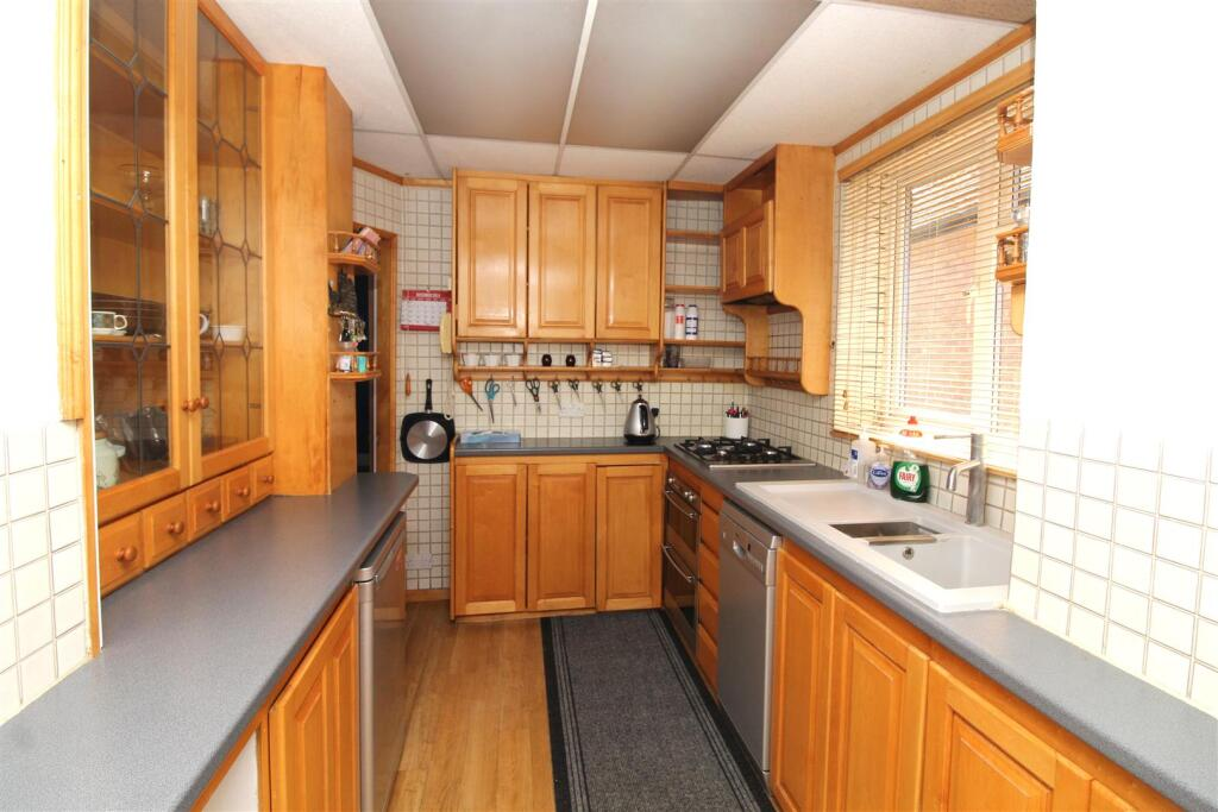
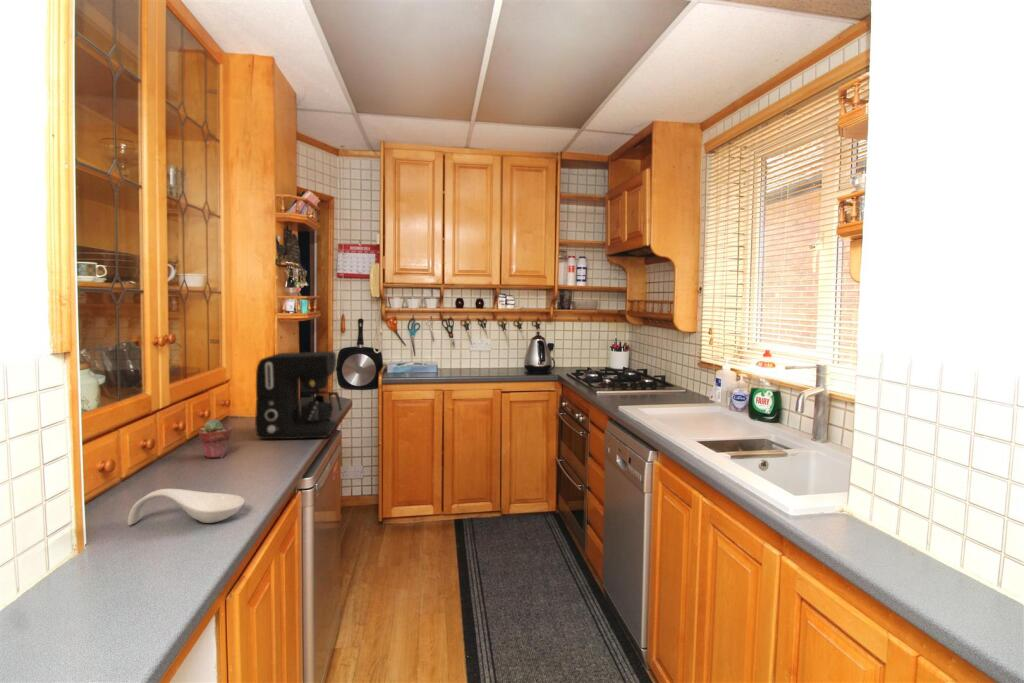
+ spoon rest (188, 504)
+ coffee maker (304, 393)
+ potted succulent (215, 437)
